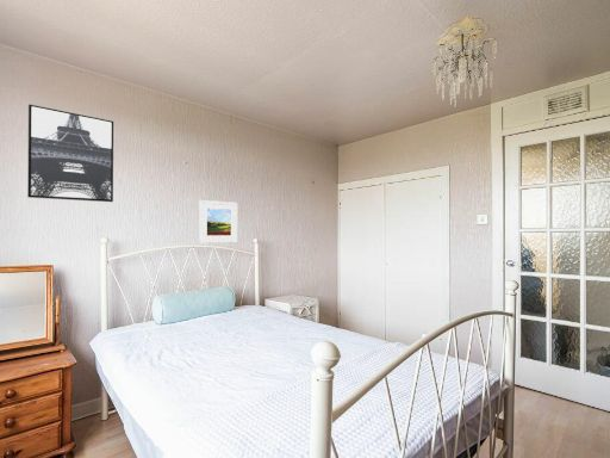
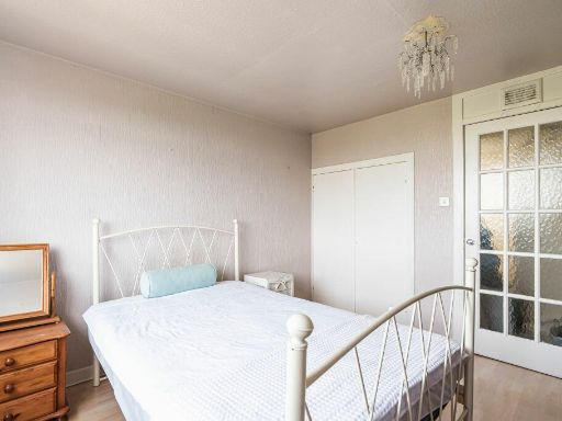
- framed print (218, 222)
- wall art (73, 156)
